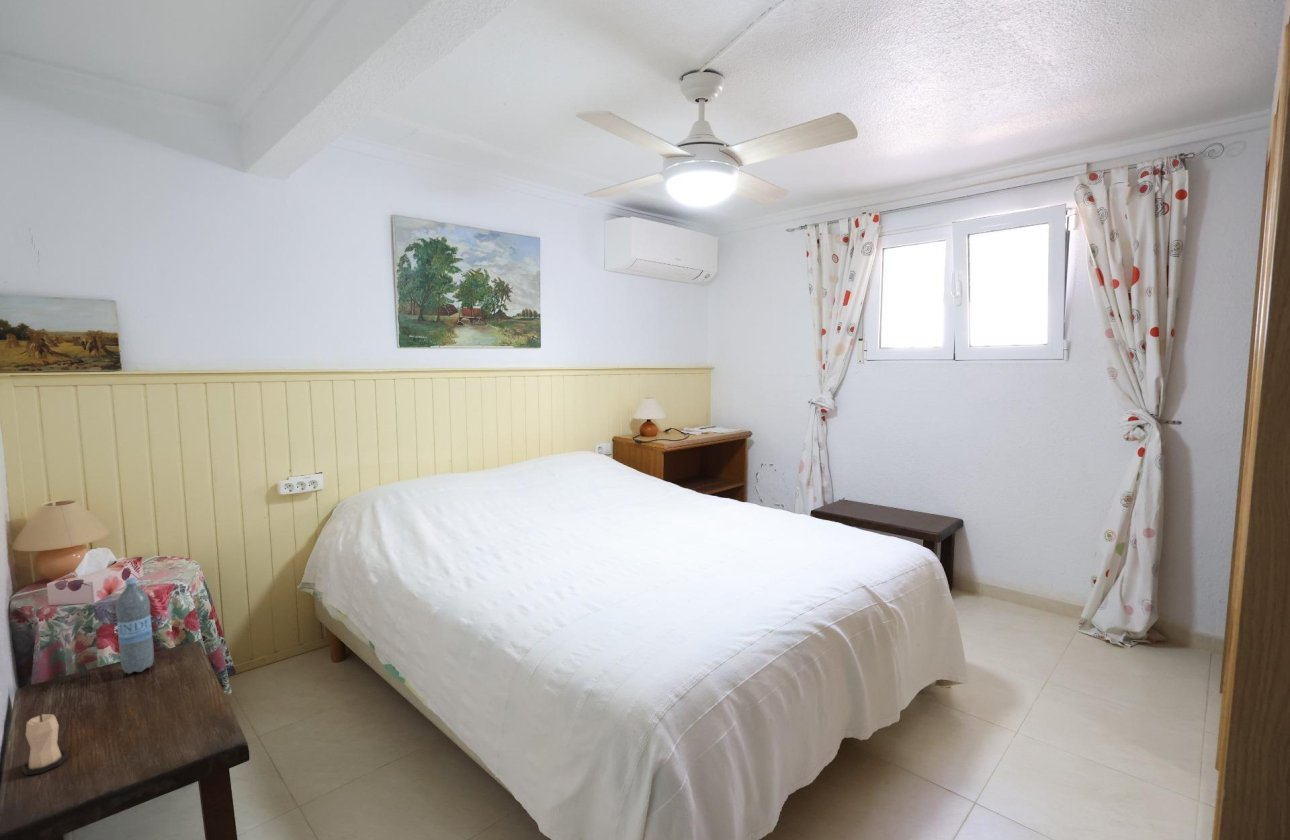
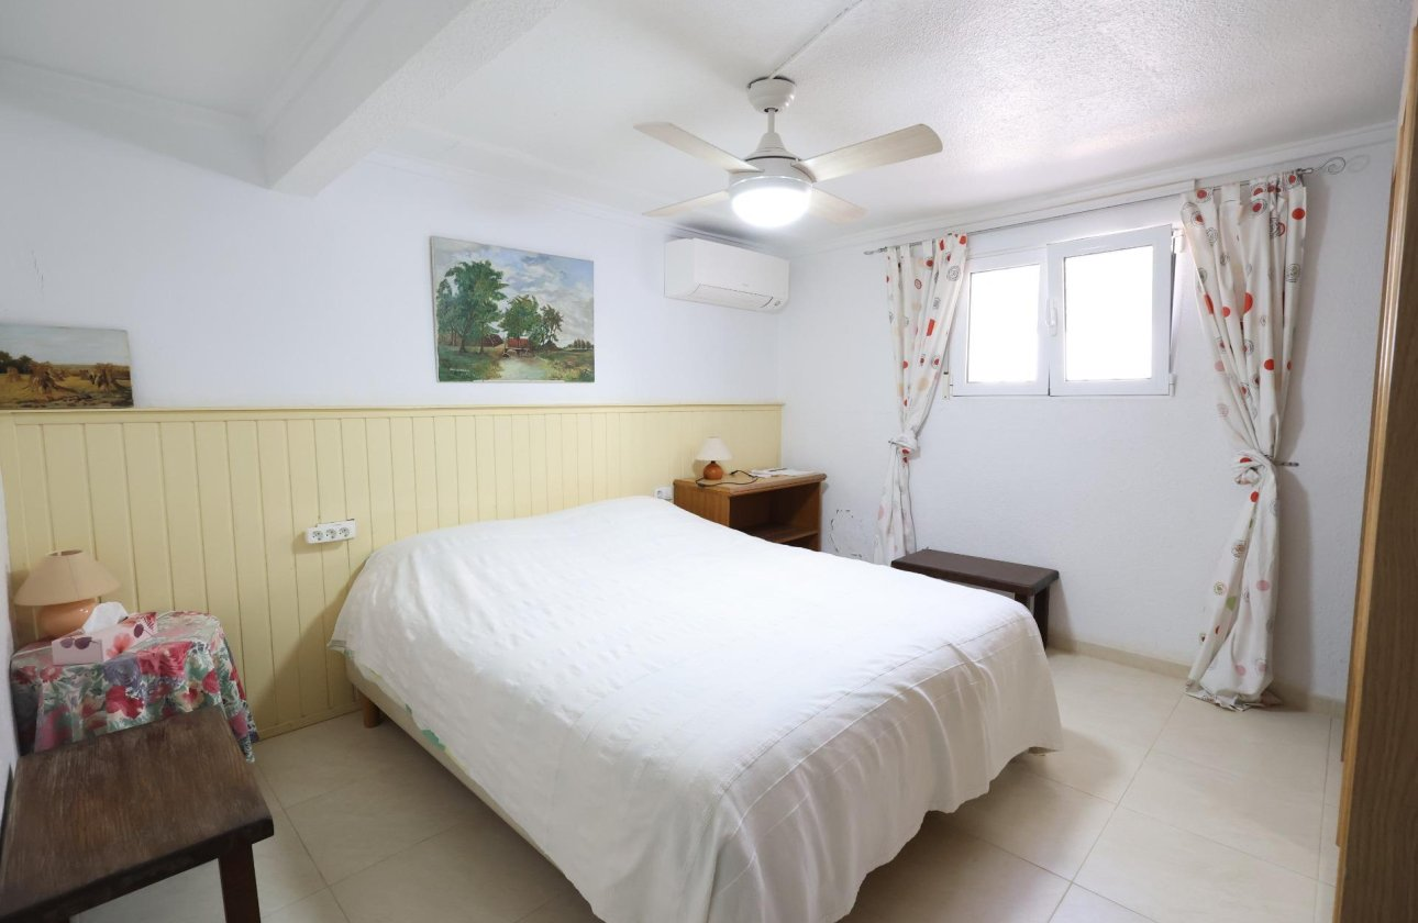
- candle (42, 739)
- water bottle (134, 625)
